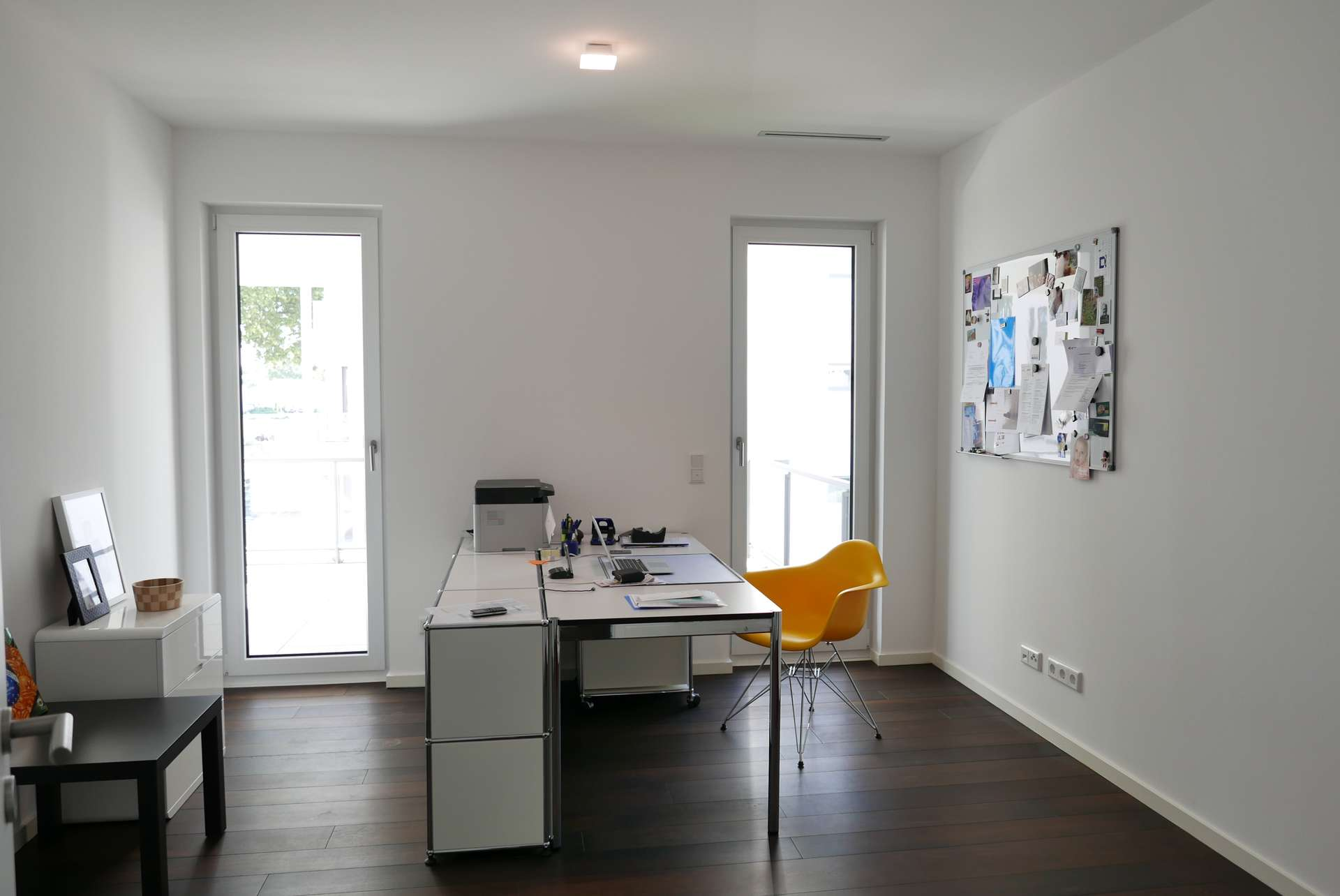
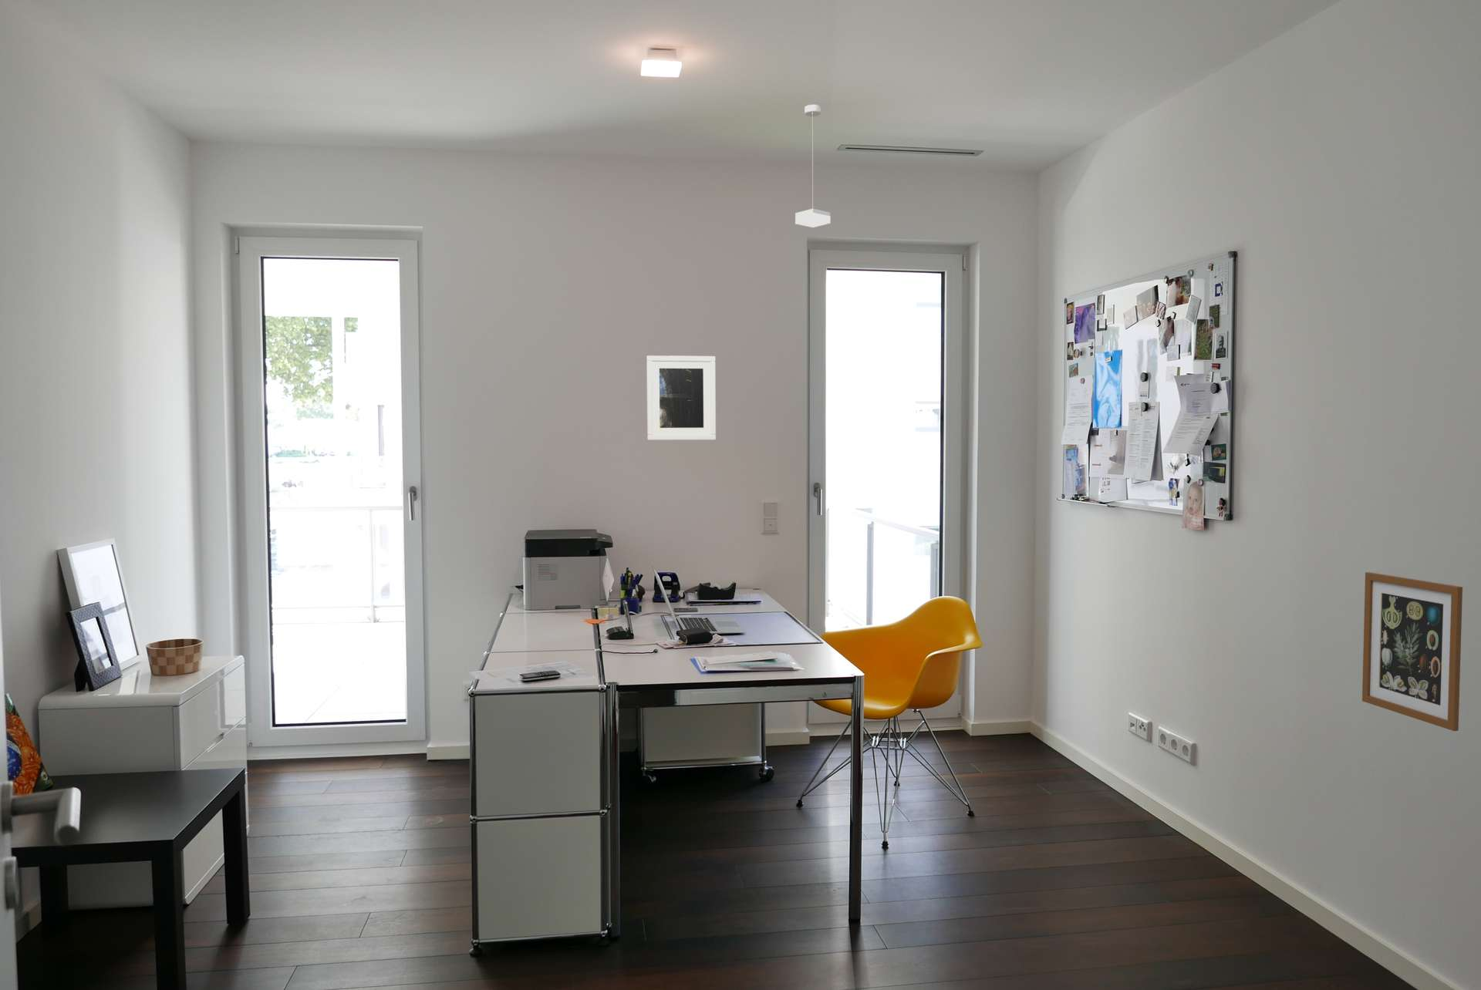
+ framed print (681, 398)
+ pendant lamp (812, 165)
+ wall art (1409, 646)
